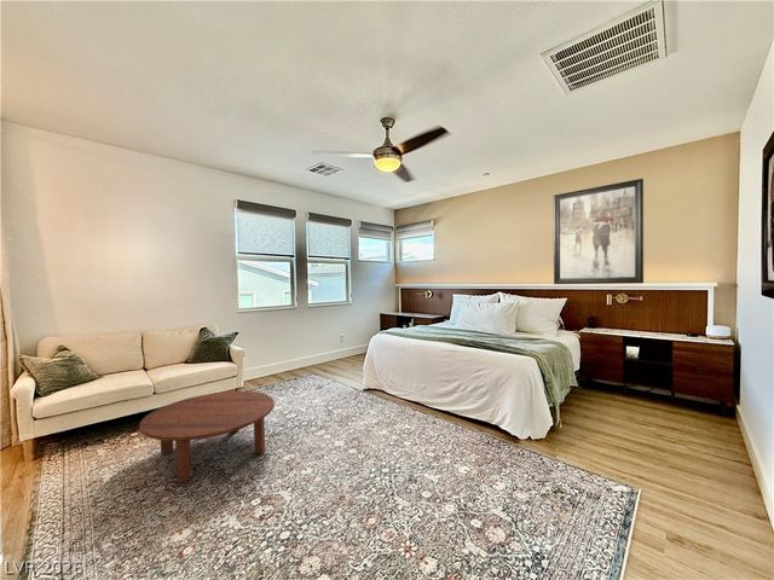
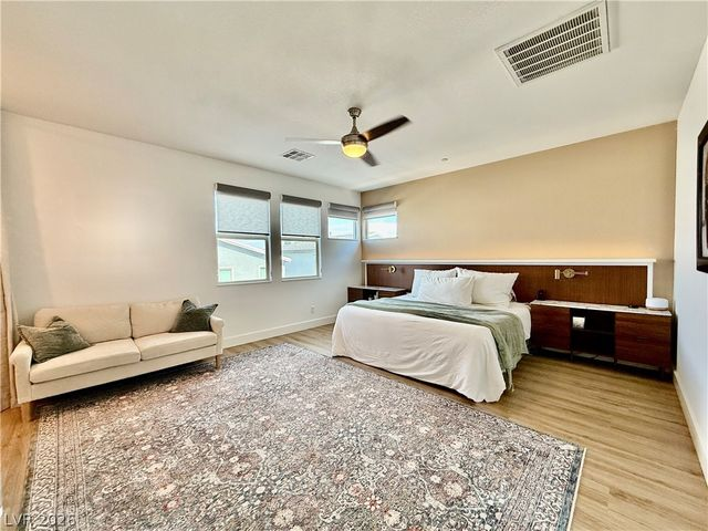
- wall art (595, 236)
- coffee table (213, 430)
